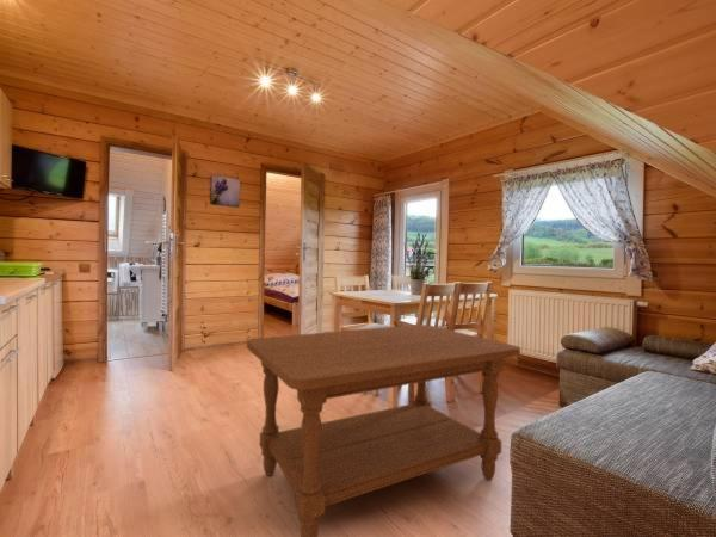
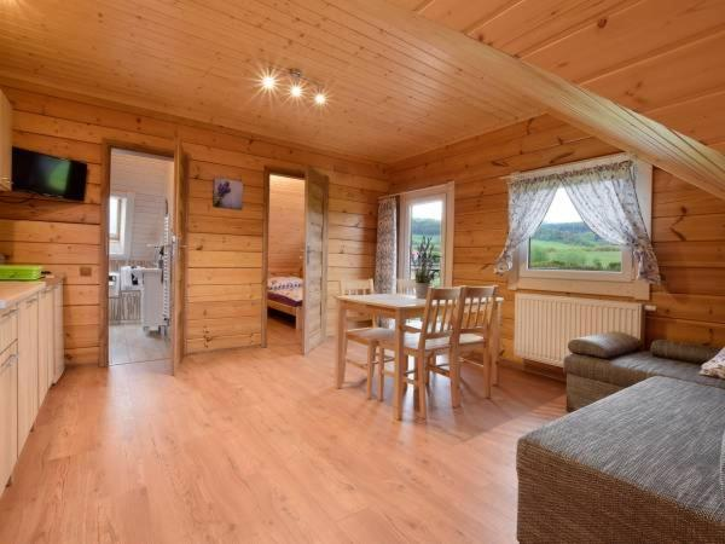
- coffee table (379, 411)
